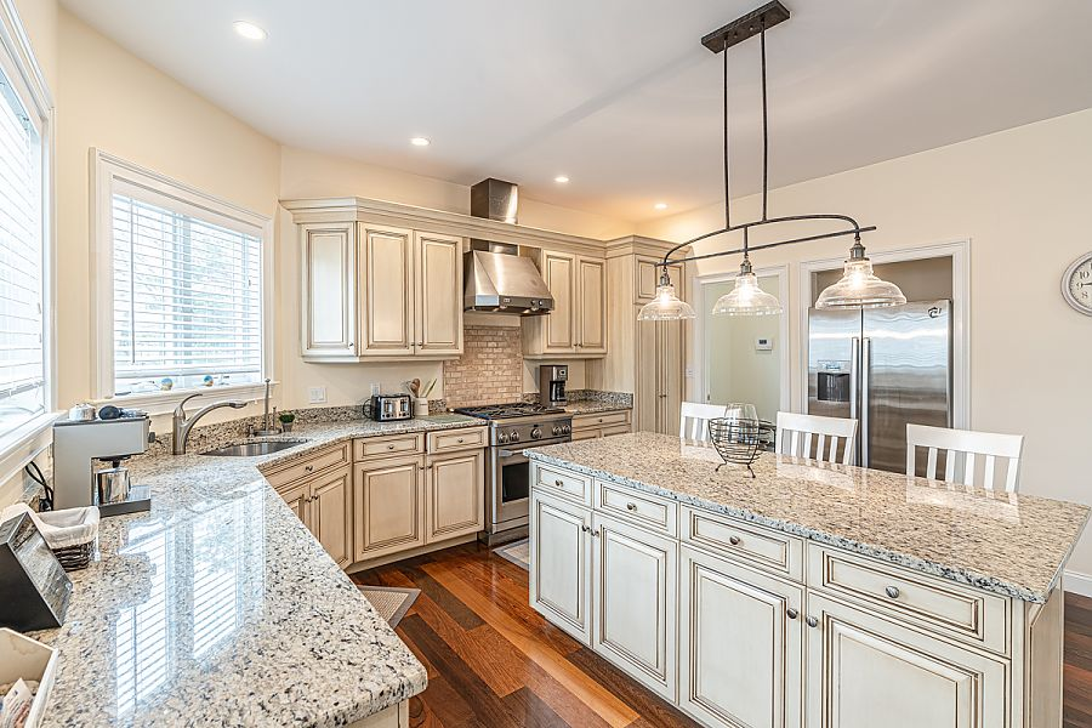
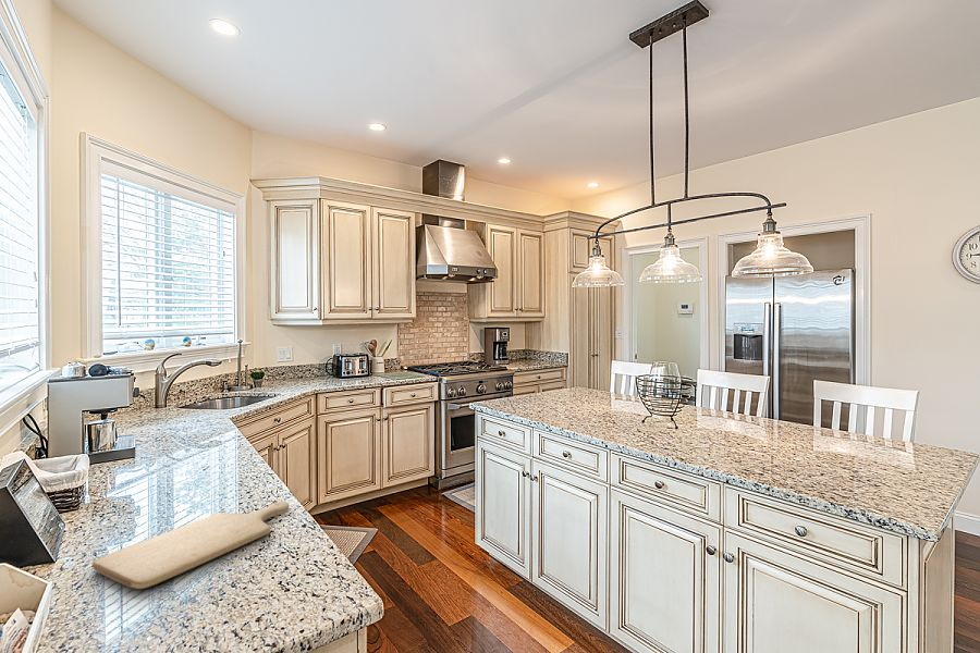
+ chopping board (213, 534)
